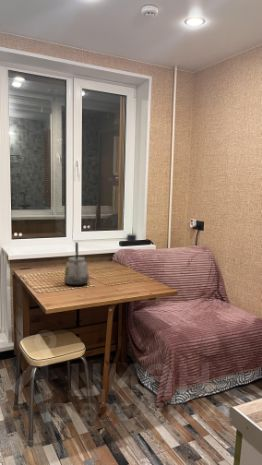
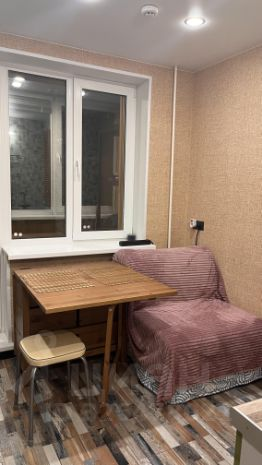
- kettle (76, 262)
